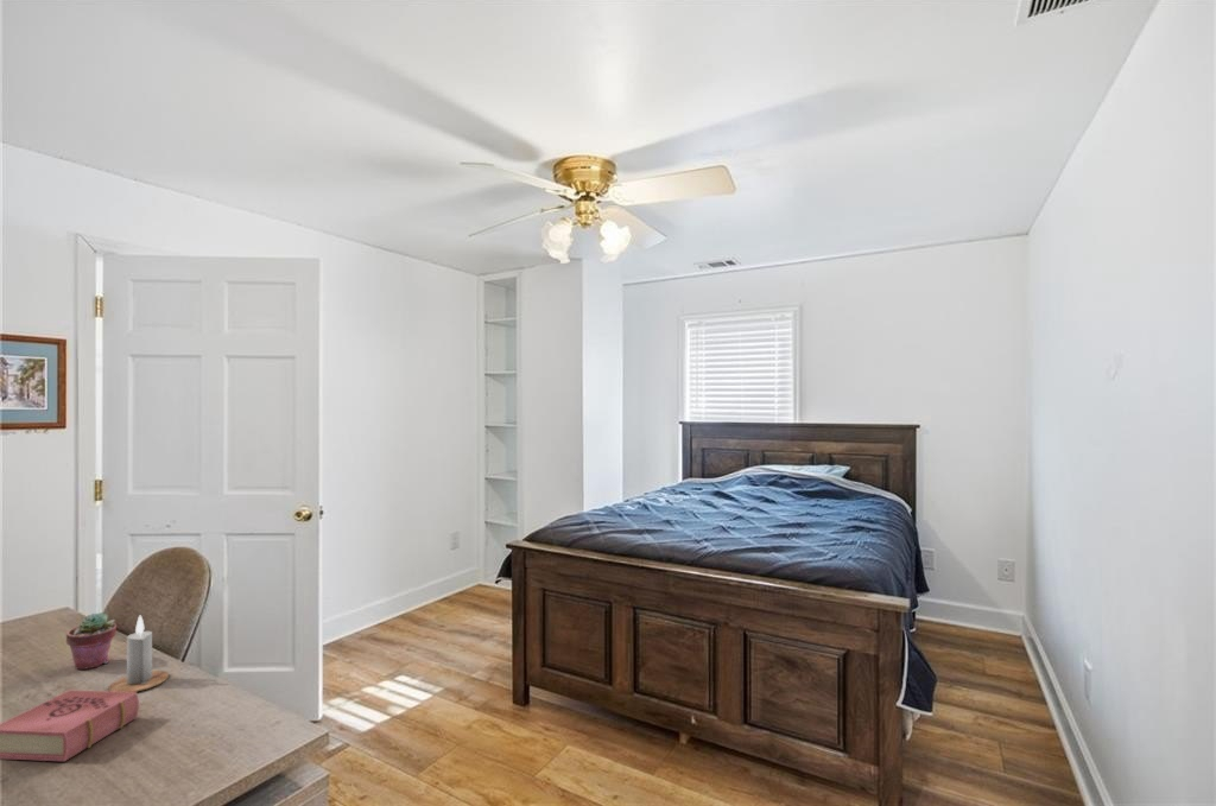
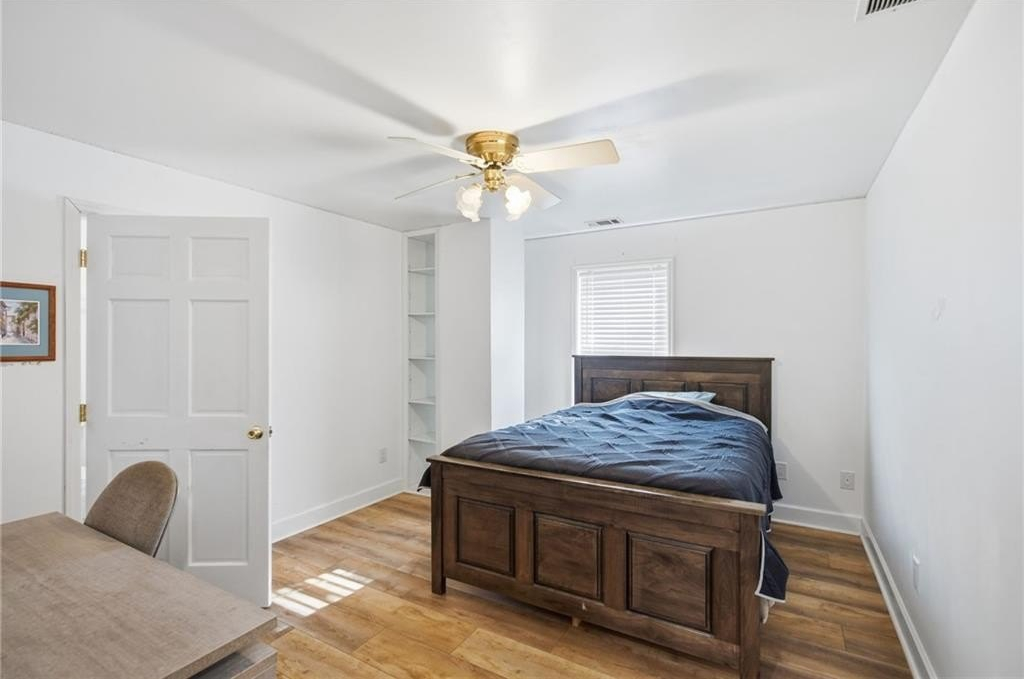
- candle (139, 648)
- potted succulent (91, 639)
- book (69, 723)
